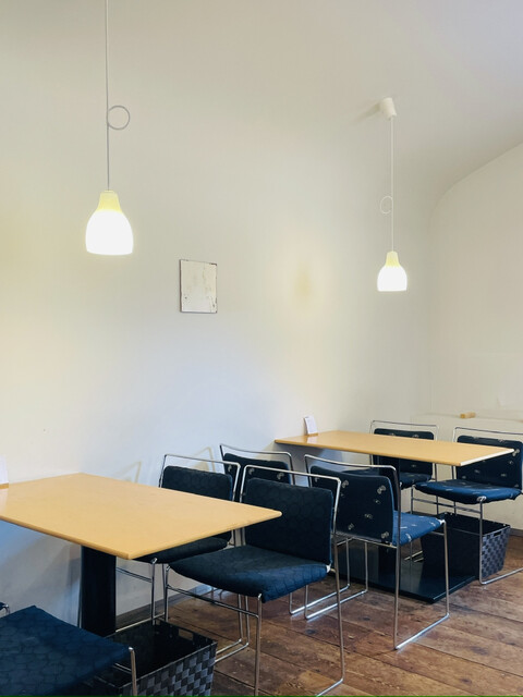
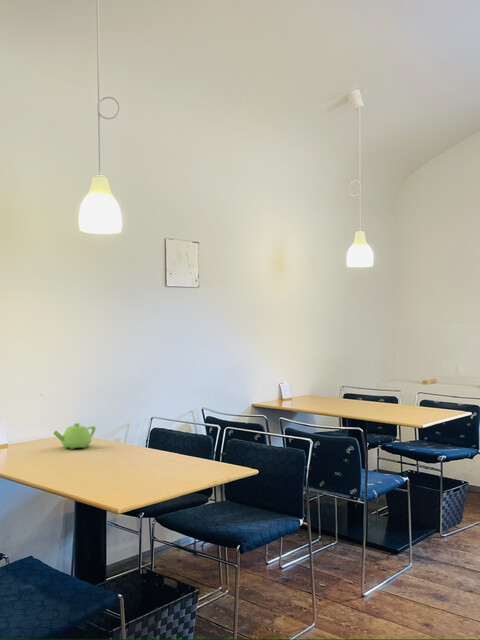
+ teapot (74, 435)
